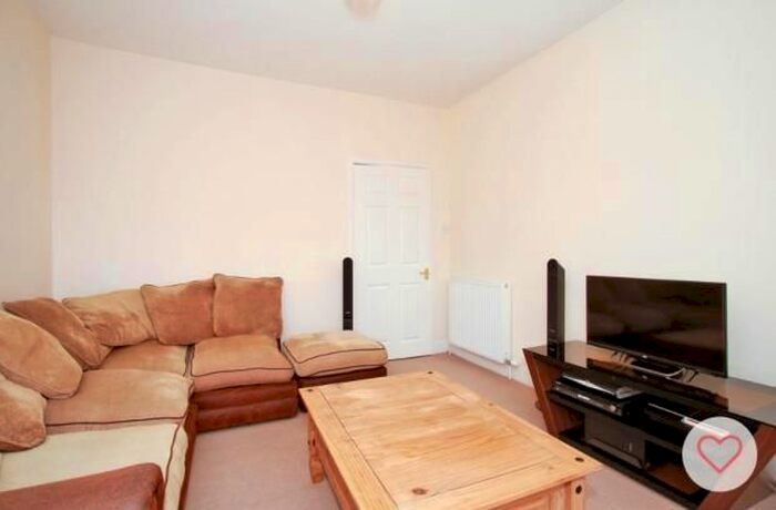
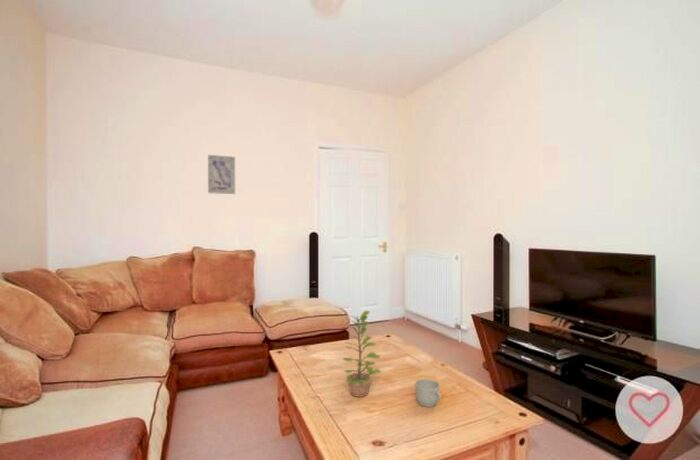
+ mug (429, 394)
+ wall art (221, 174)
+ plant (362, 351)
